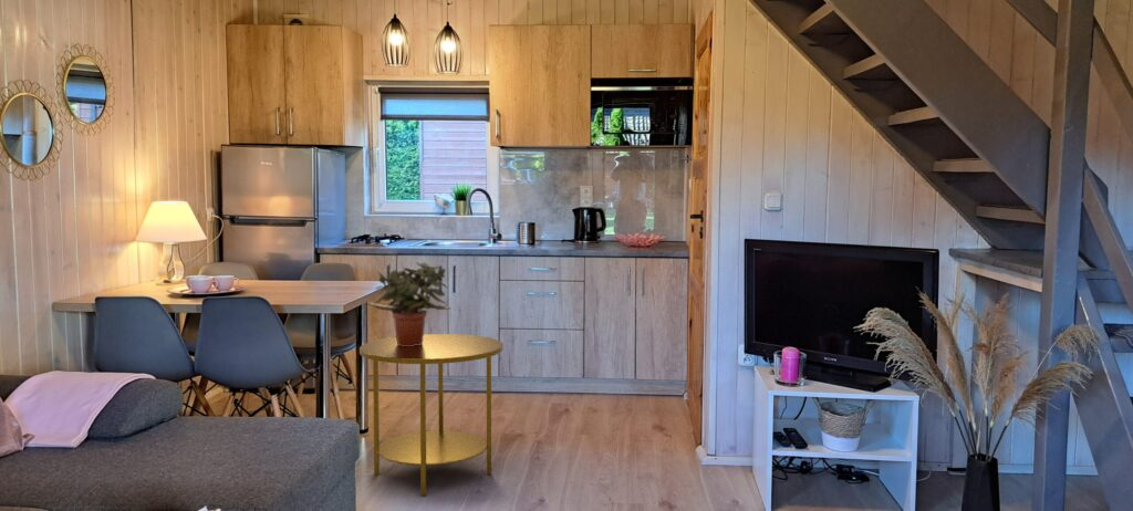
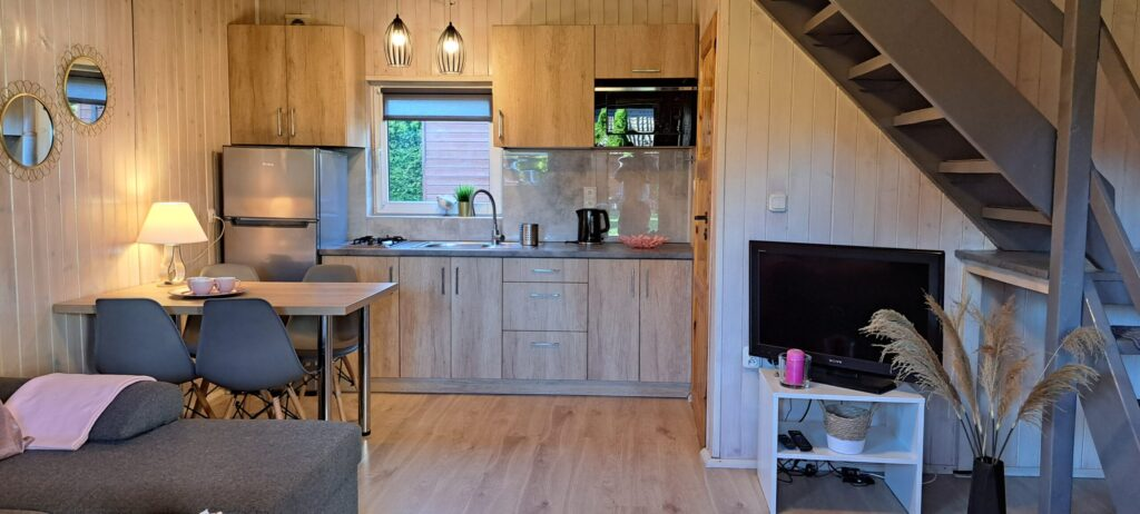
- side table (439, 409)
- potted plant (408, 302)
